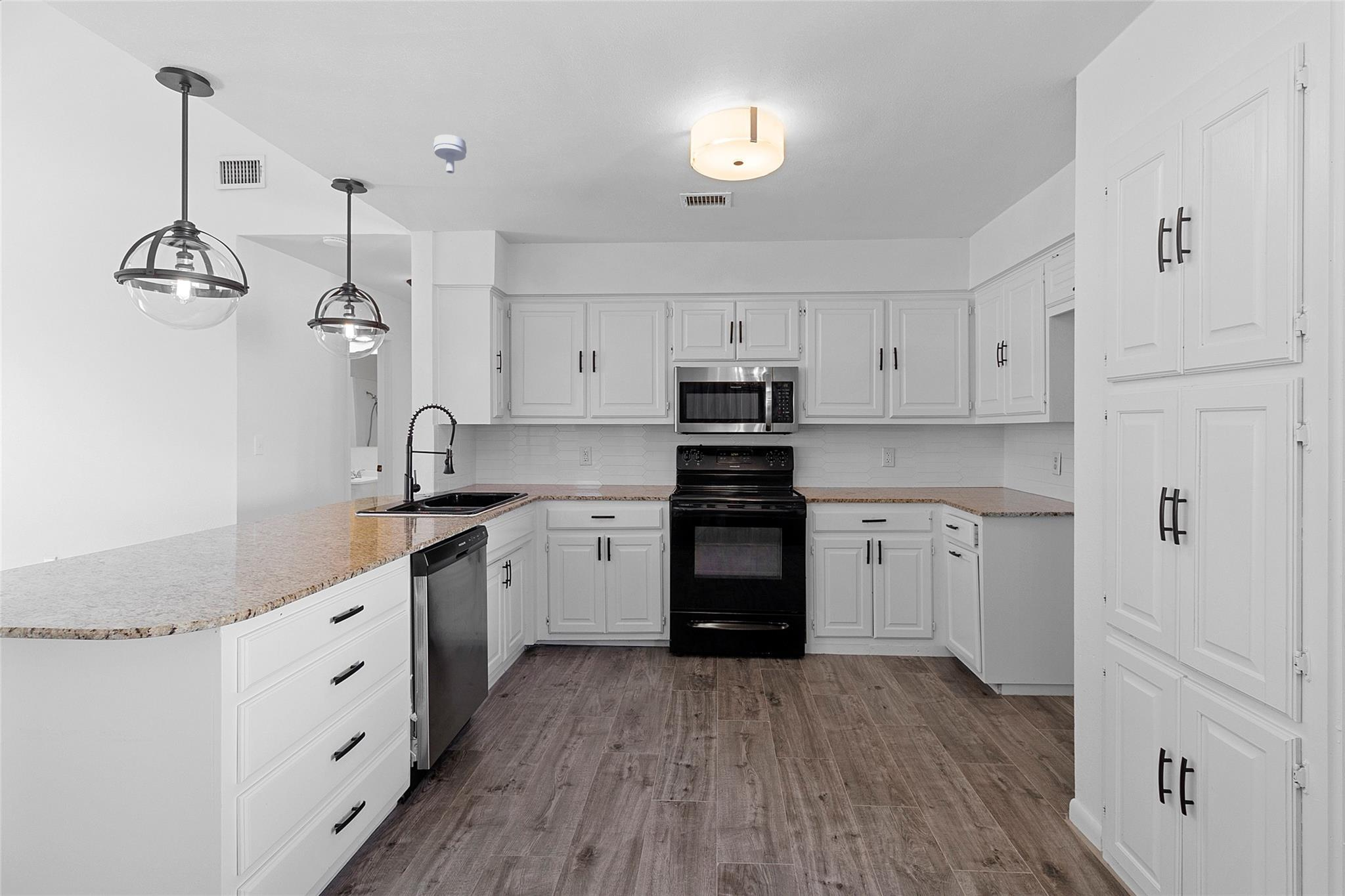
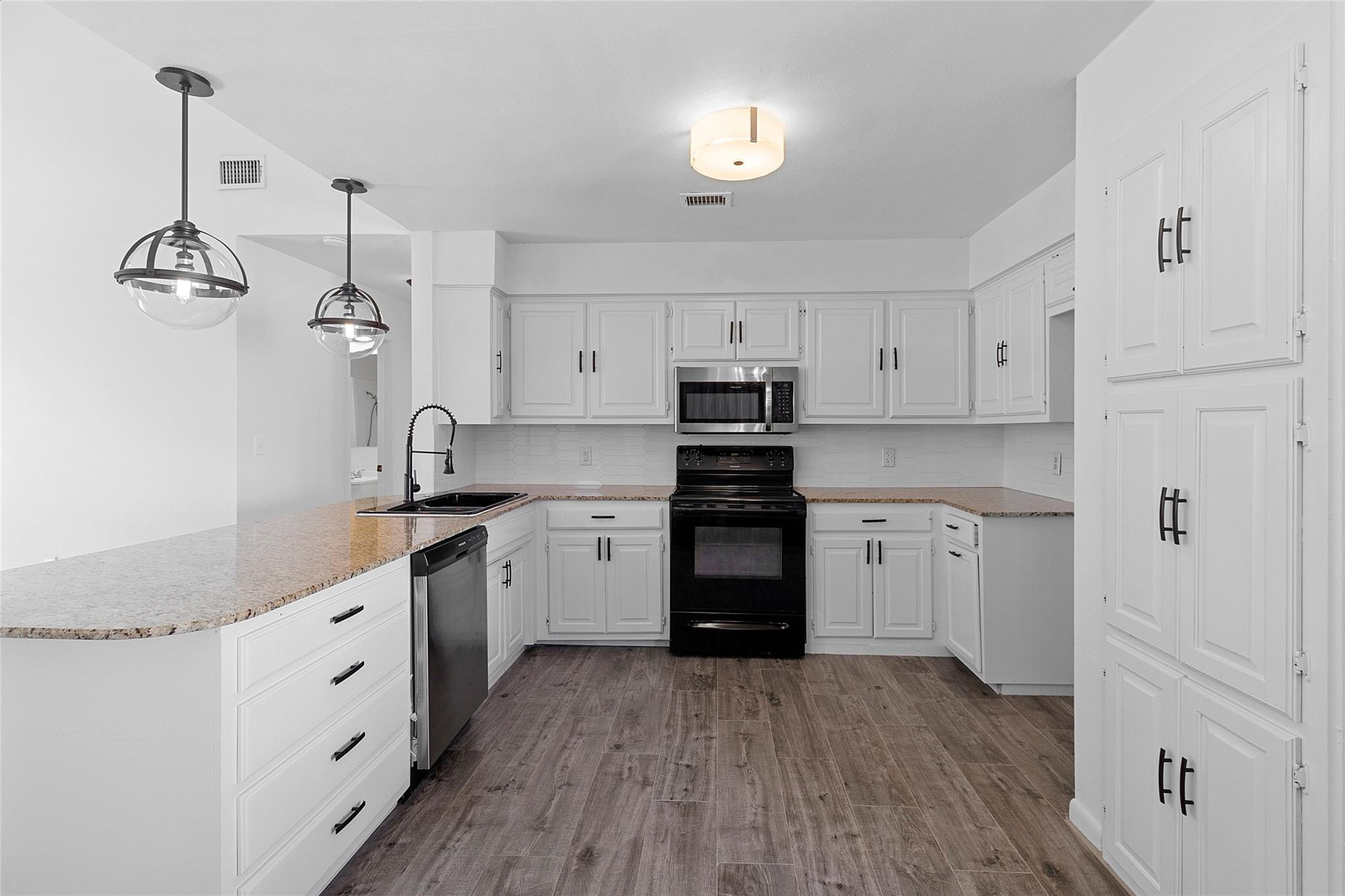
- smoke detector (450, 156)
